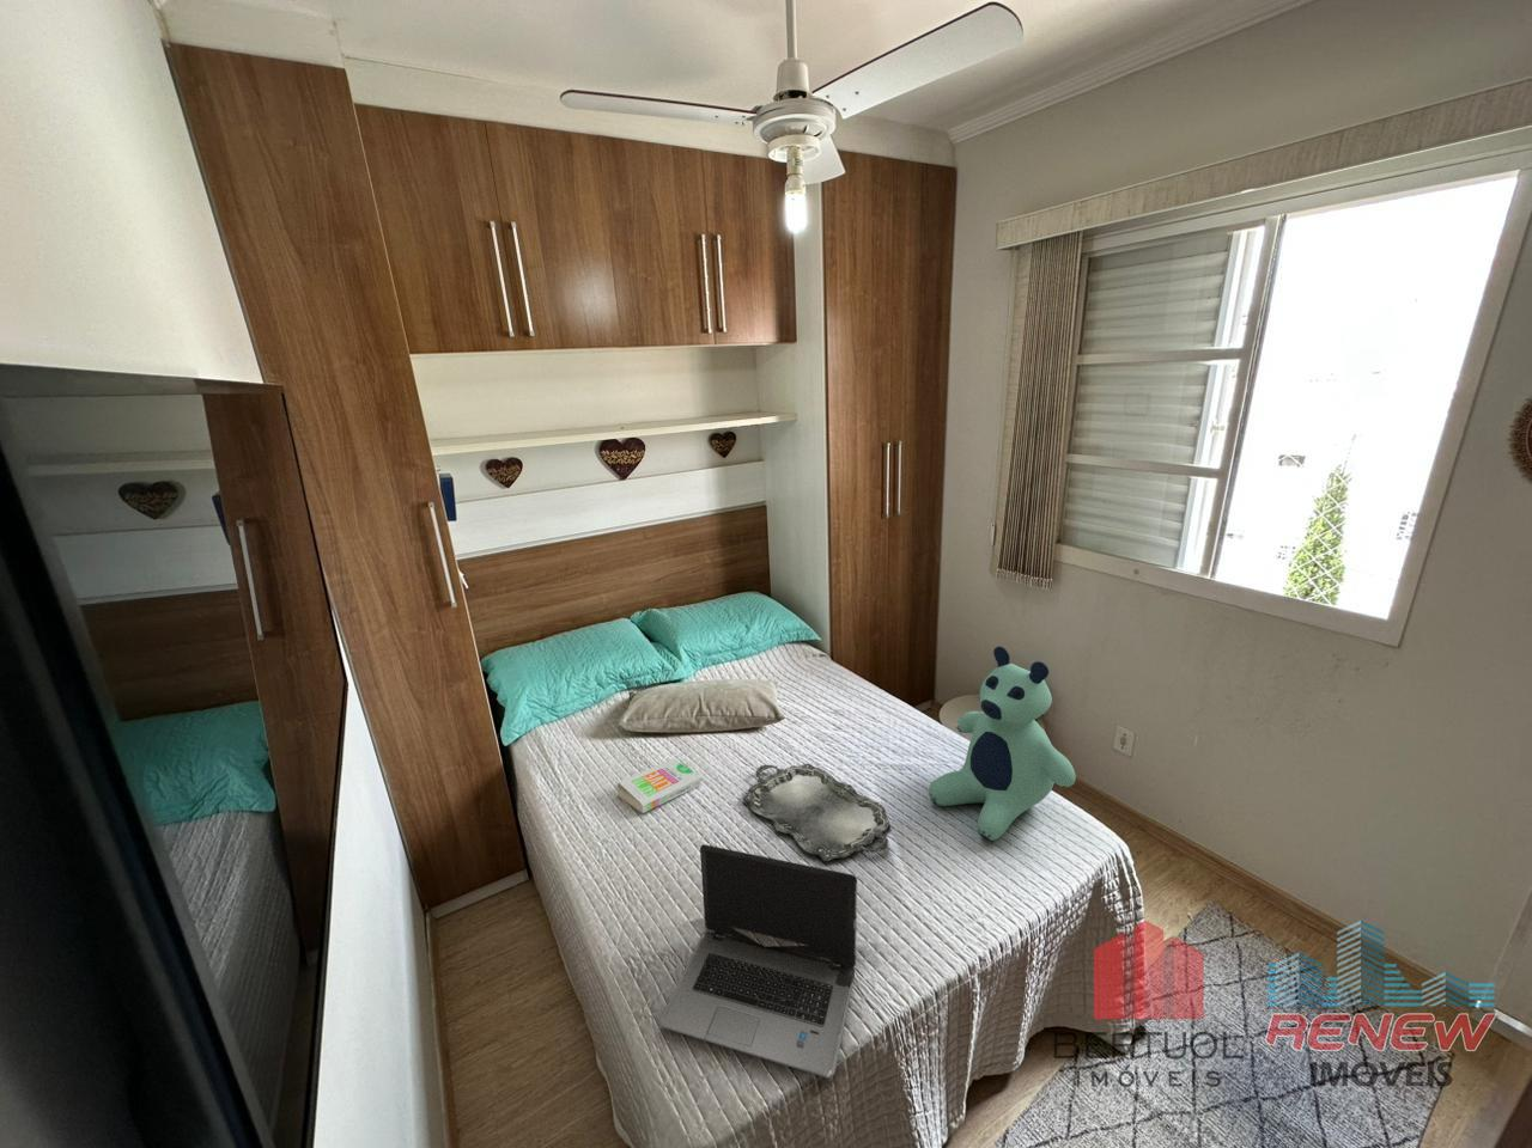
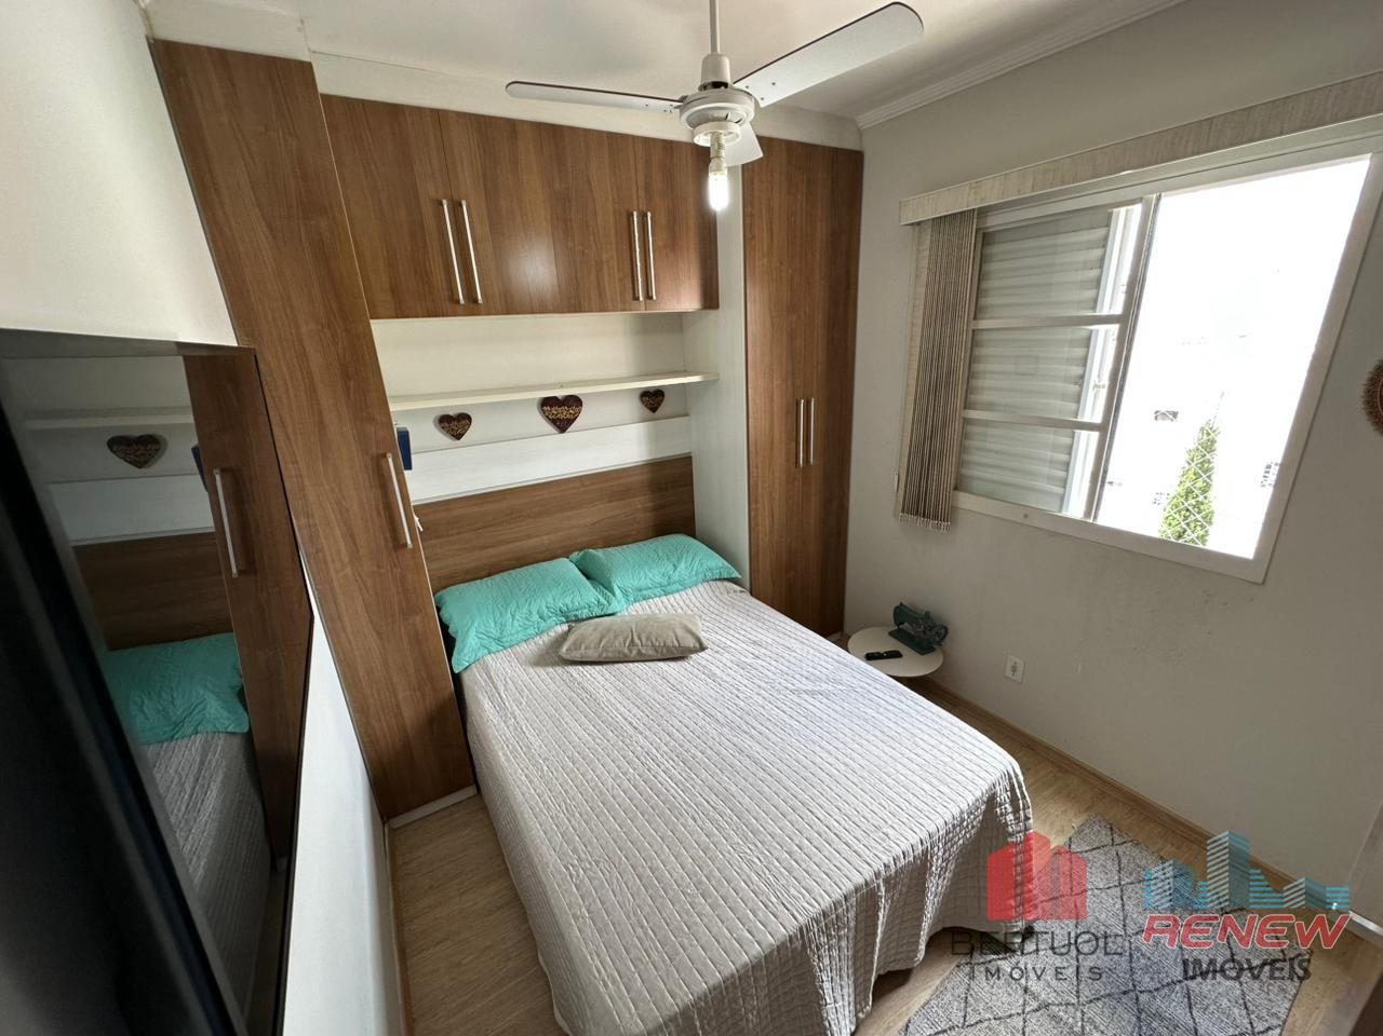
- book (660, 784)
- serving tray (815, 806)
- bear (996, 736)
- laptop computer (760, 950)
